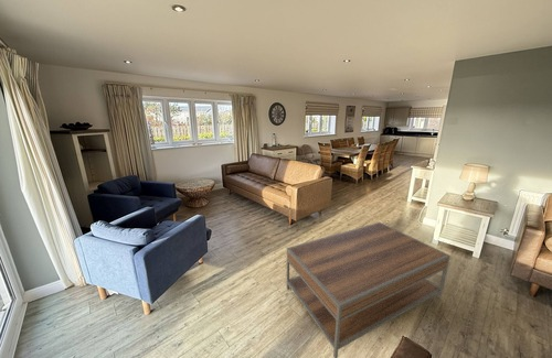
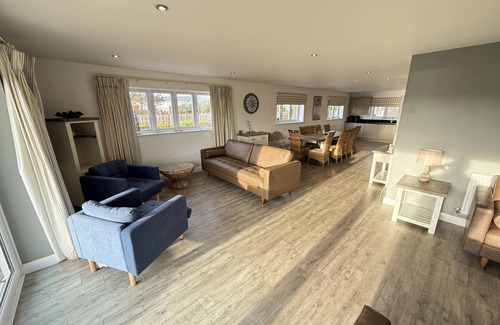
- coffee table (361, 271)
